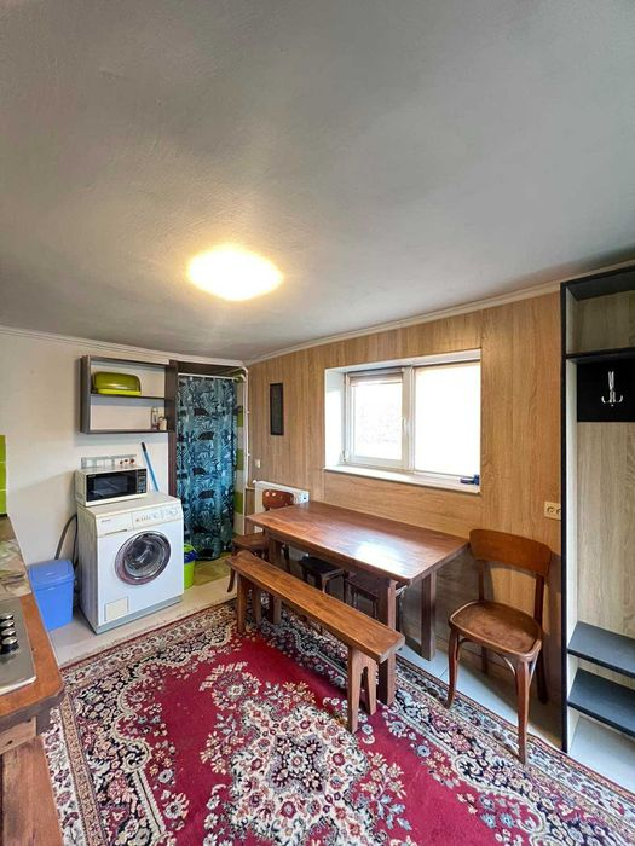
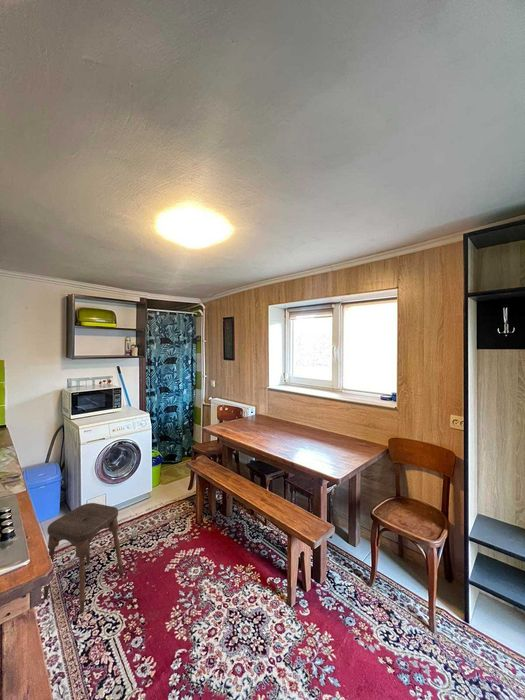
+ stool (85, 551)
